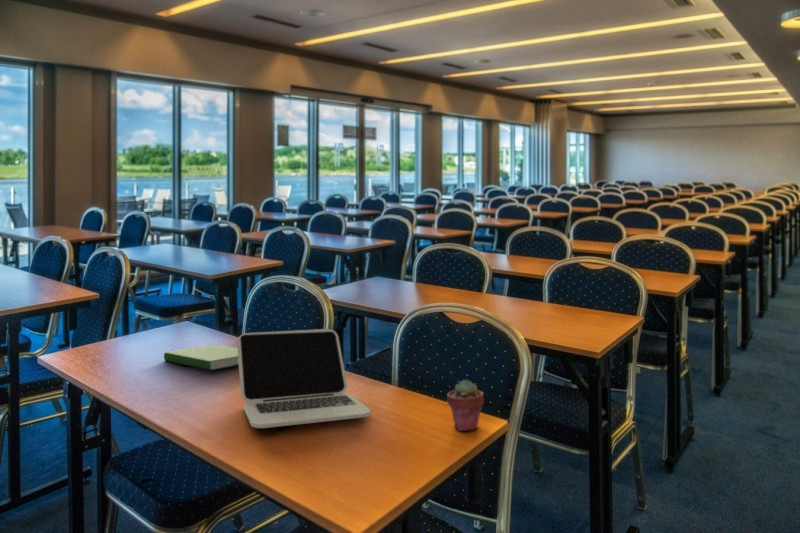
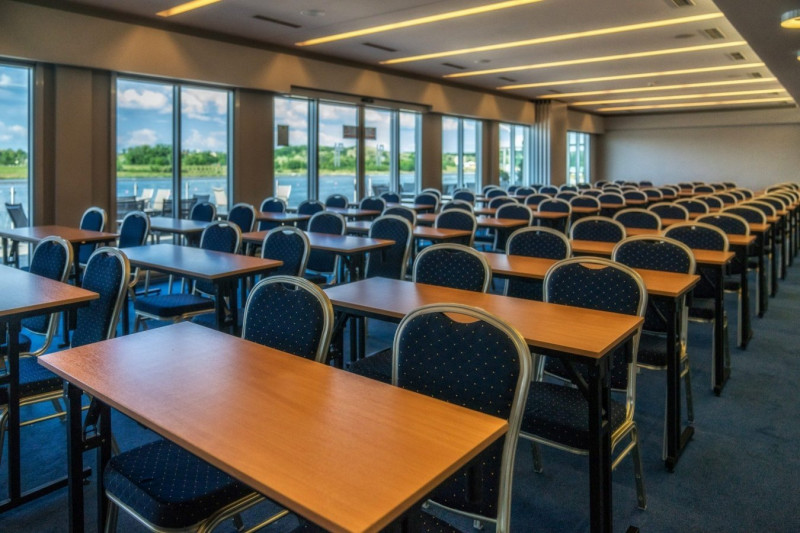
- potted succulent (465, 403)
- laptop (300, 372)
- hardcover book (212, 356)
